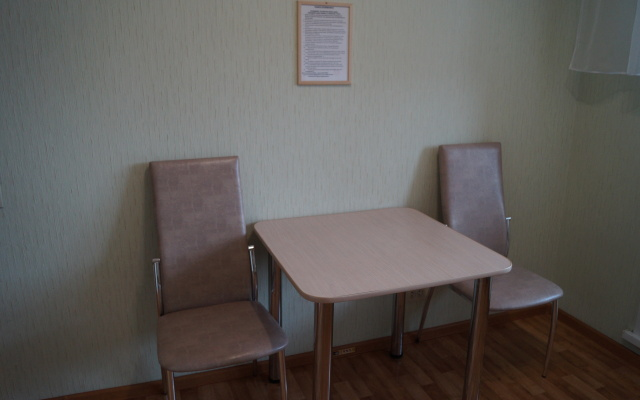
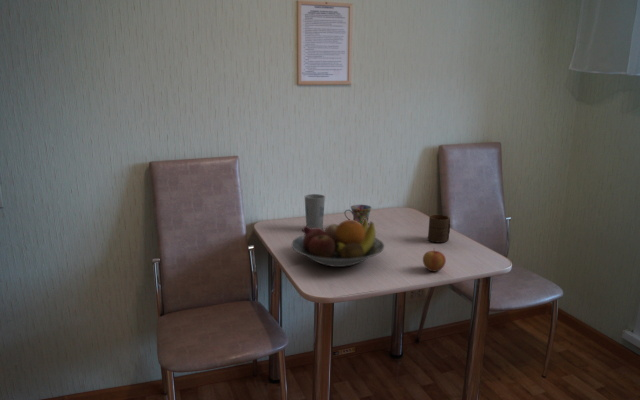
+ apple (434, 259)
+ cup (314, 212)
+ cup (439, 228)
+ mug (357, 218)
+ fruit bowl (337, 240)
